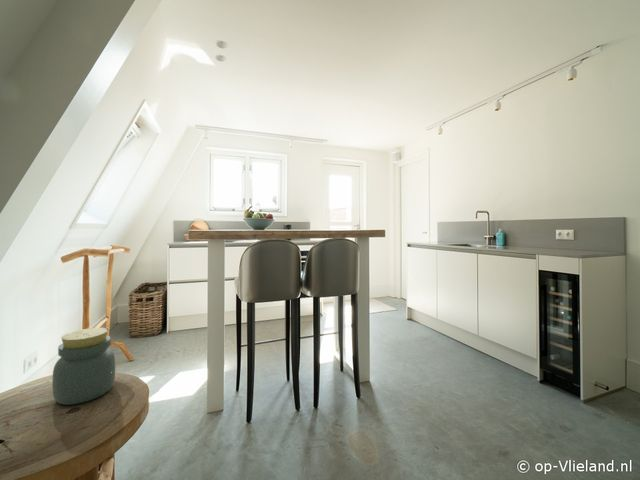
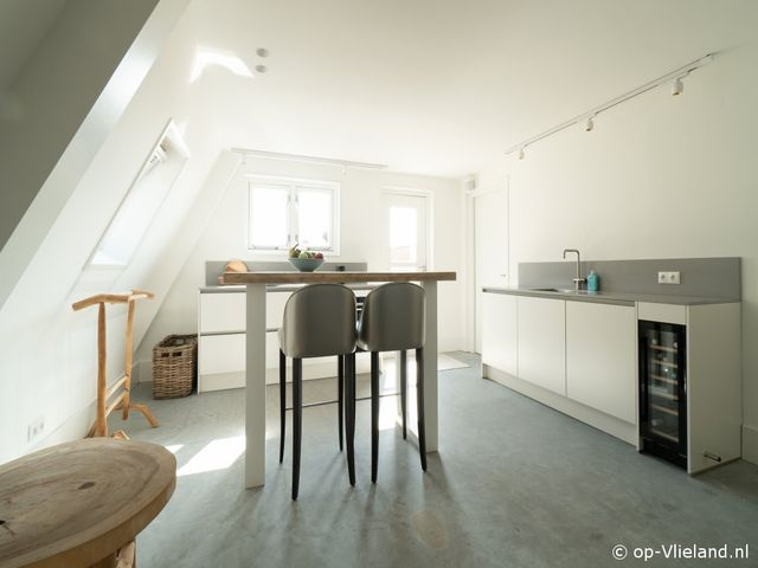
- jar (85, 362)
